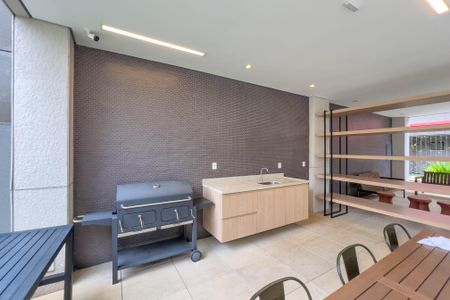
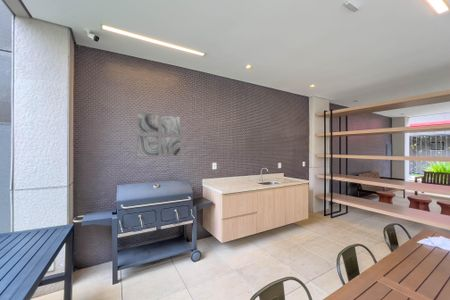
+ wall art (160, 134)
